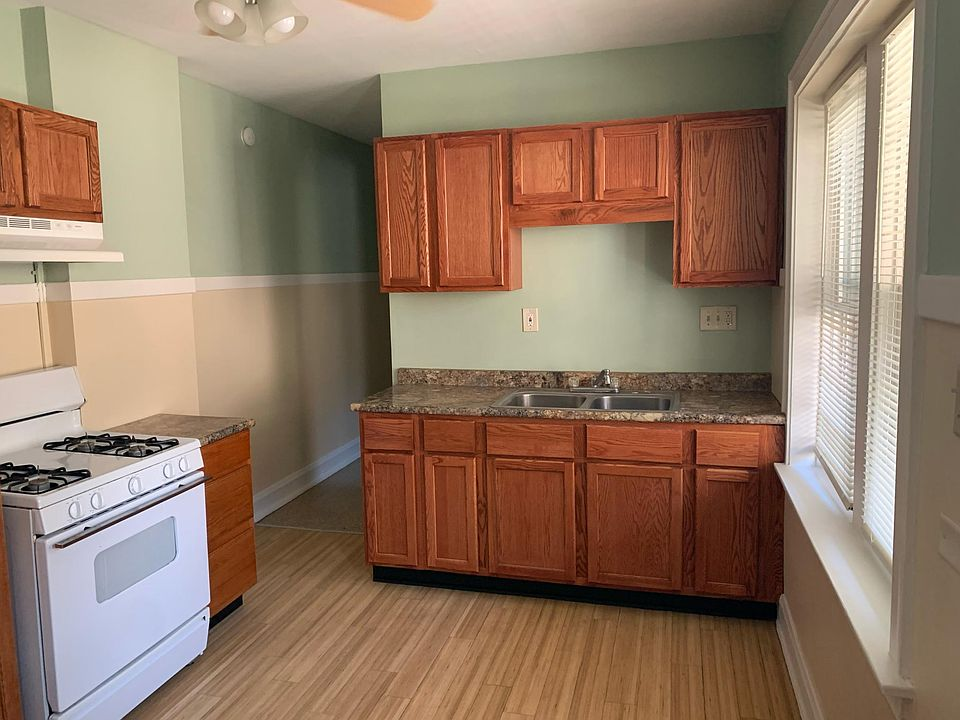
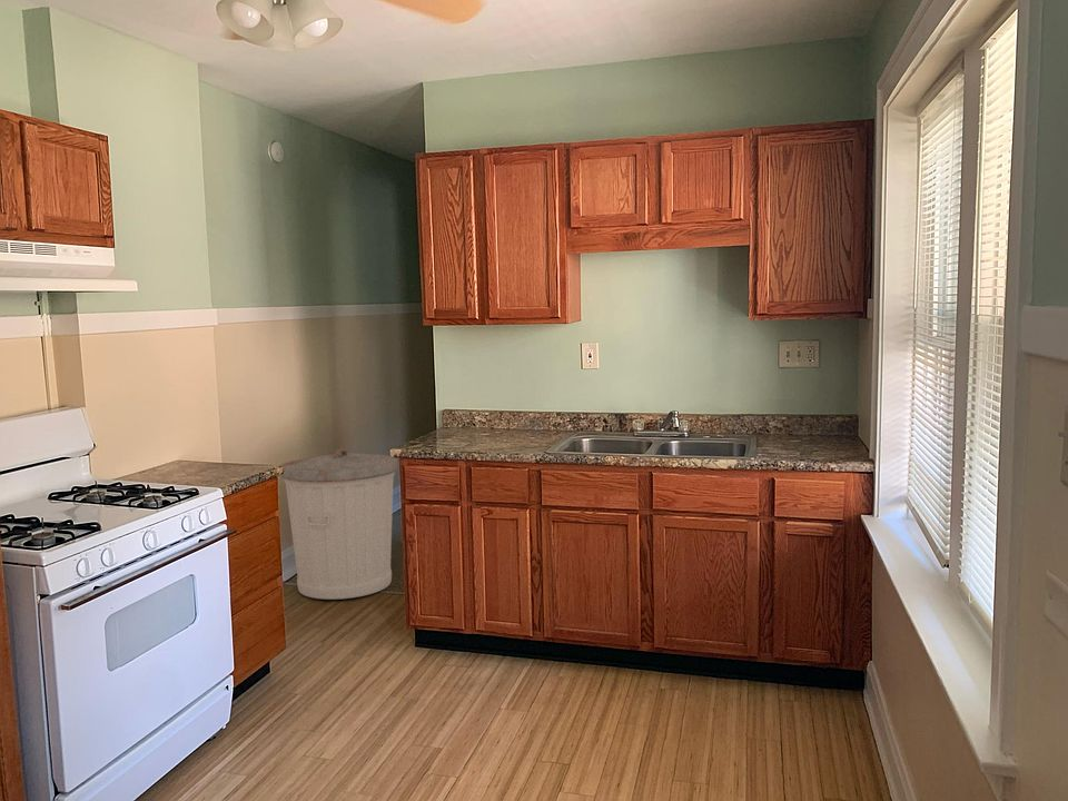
+ trash can (342, 517)
